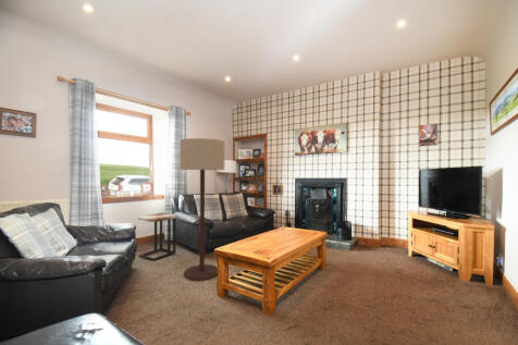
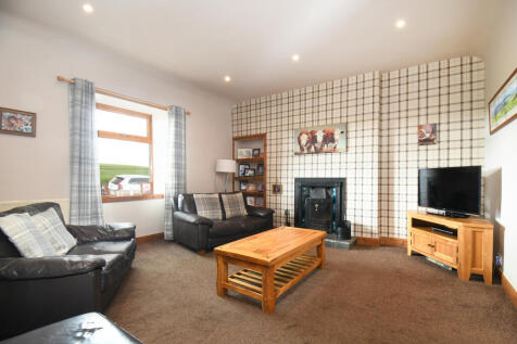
- floor lamp (201, 207)
- side table (160, 235)
